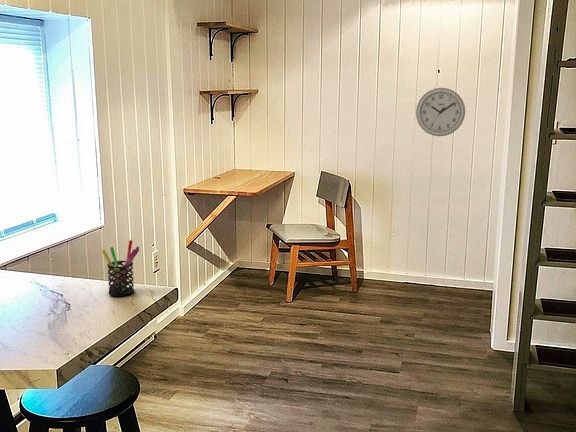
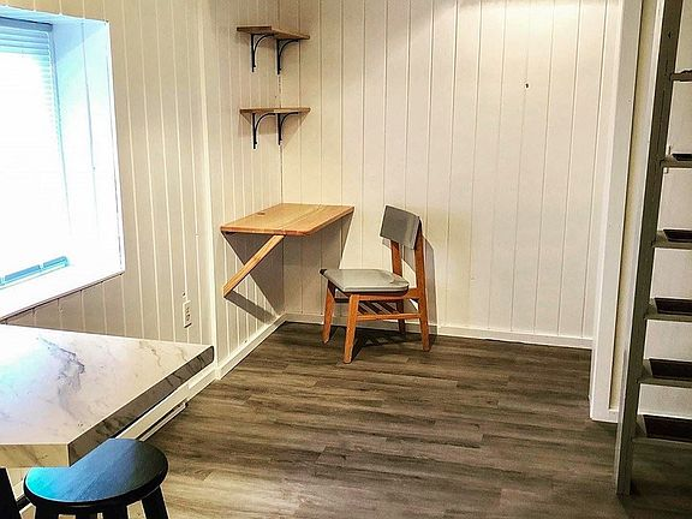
- pen holder (120, 267)
- wall clock (440, 112)
